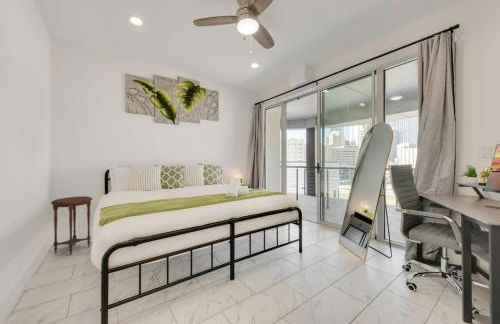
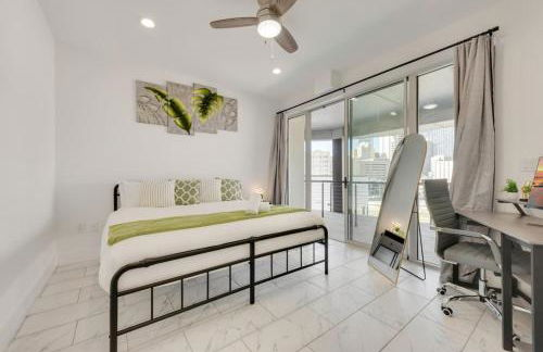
- side table (71, 224)
